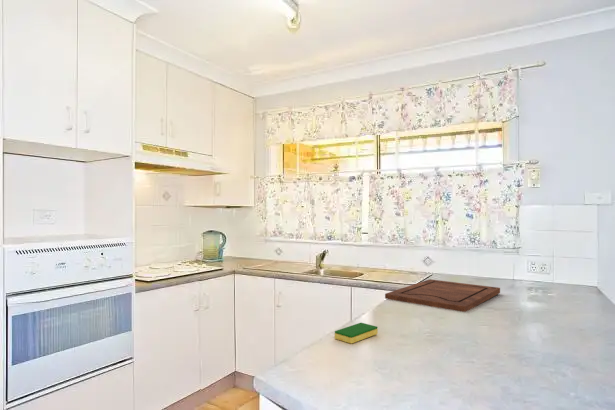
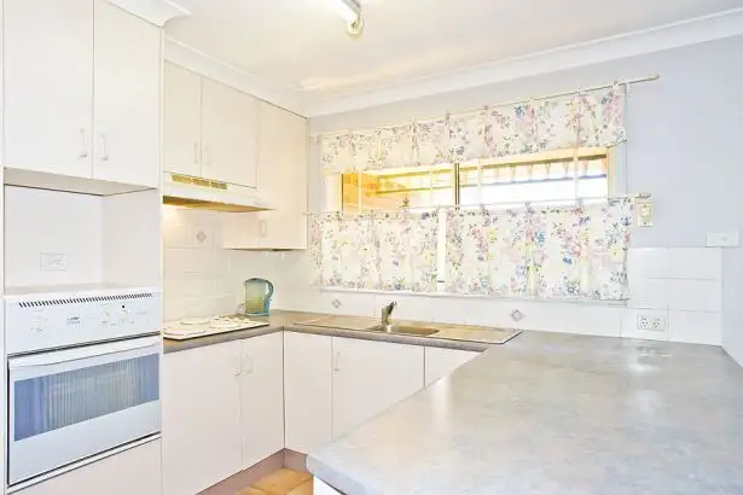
- cutting board (444, 293)
- dish sponge (356, 332)
